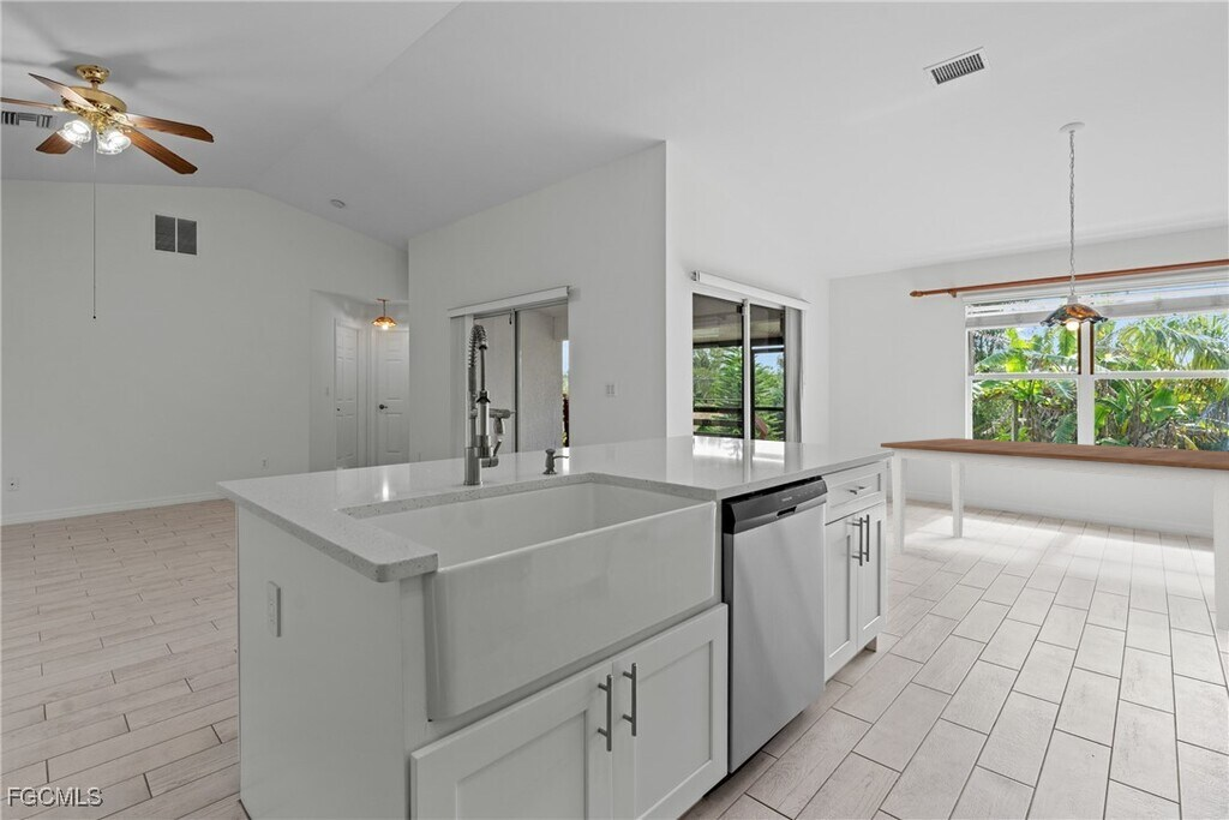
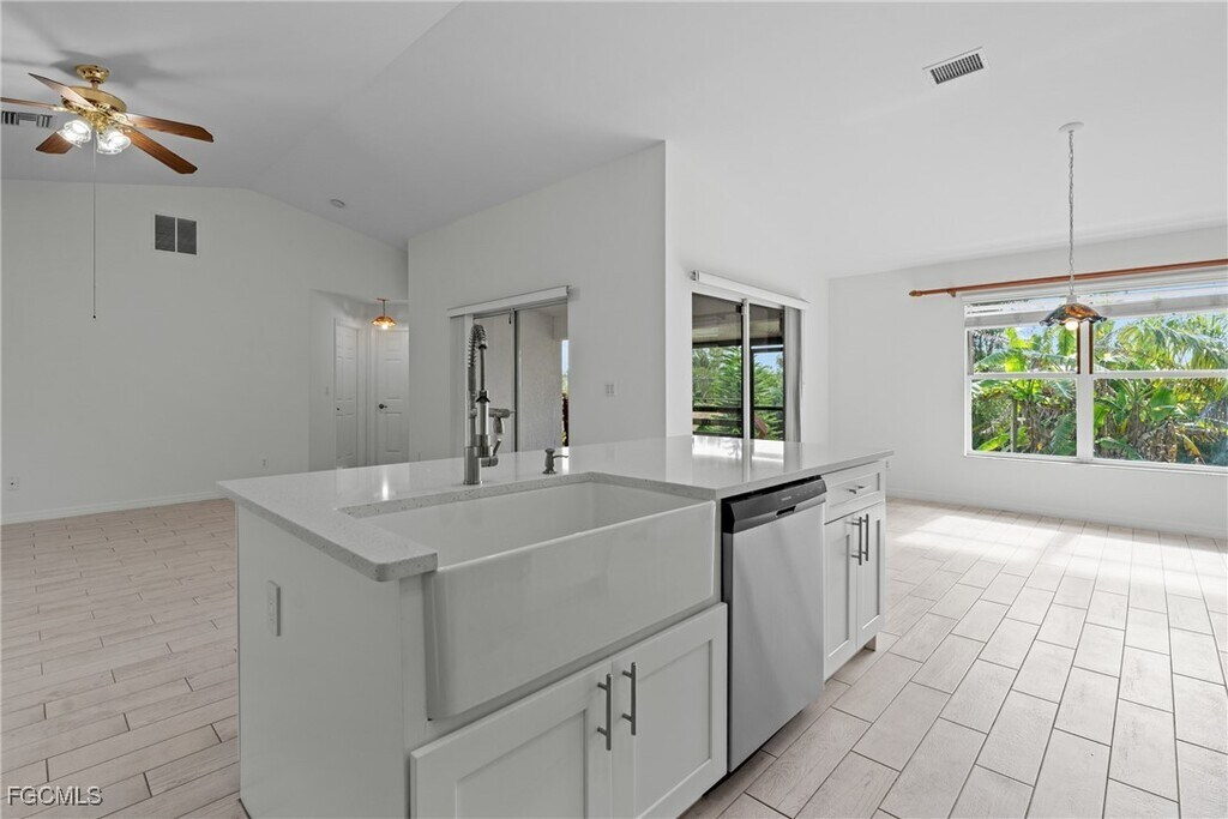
- dining table (1063, 471)
